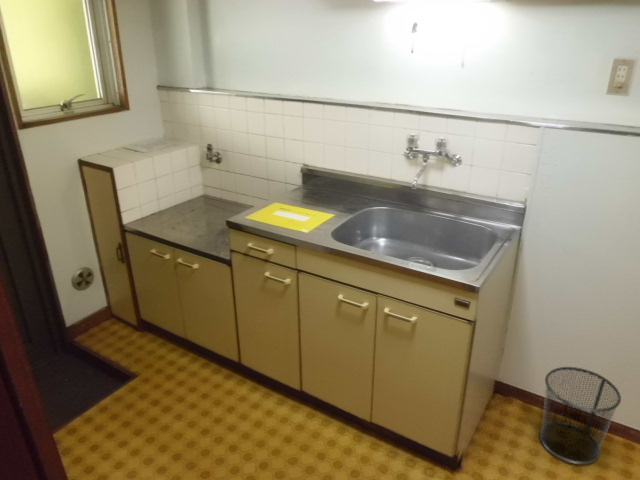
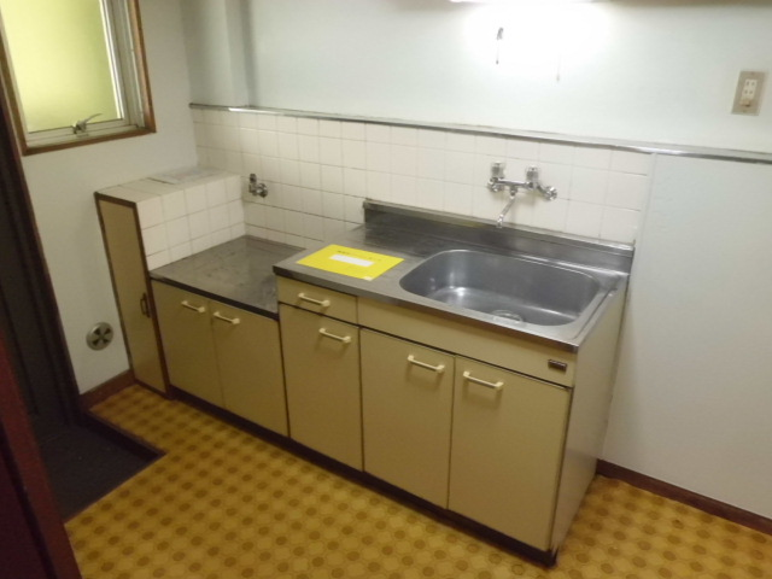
- waste bin (575, 415)
